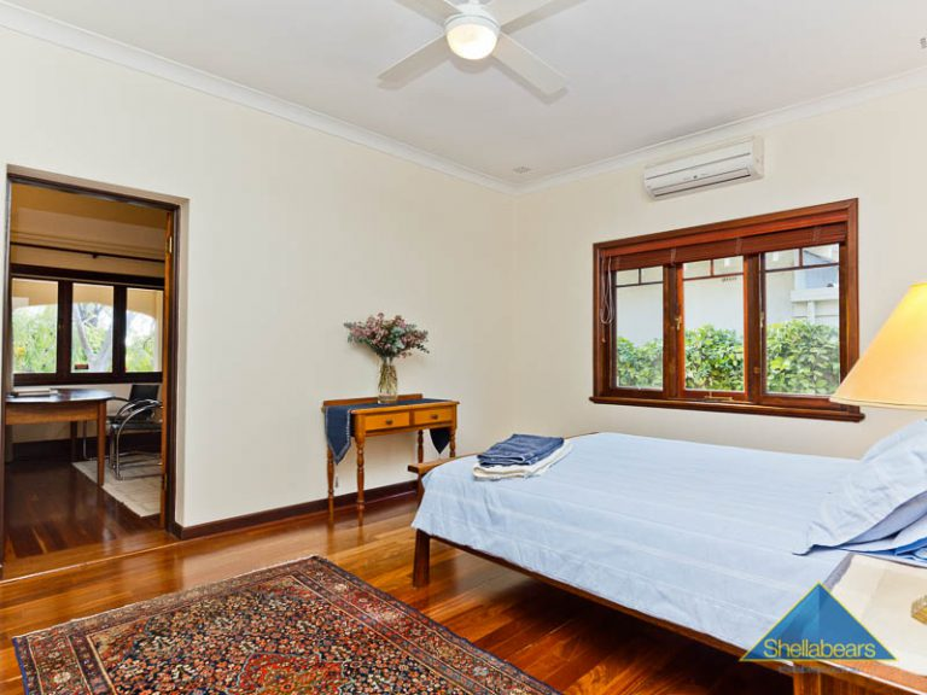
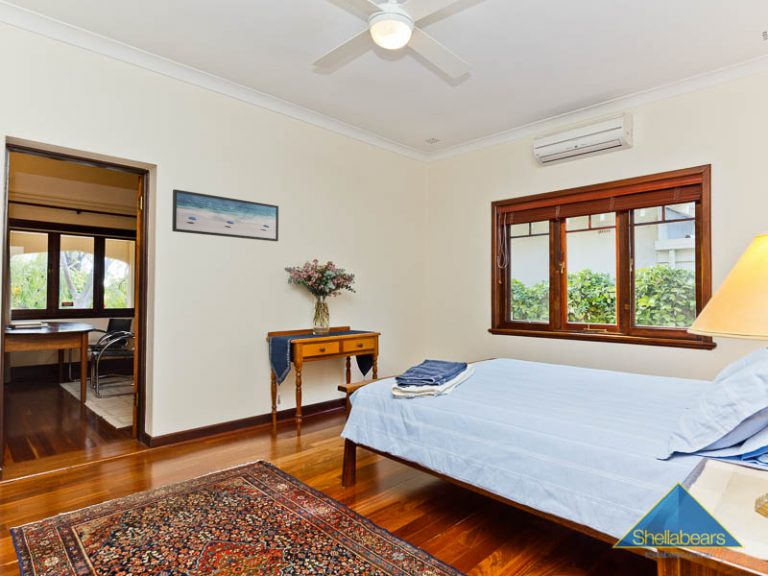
+ wall art (229, 217)
